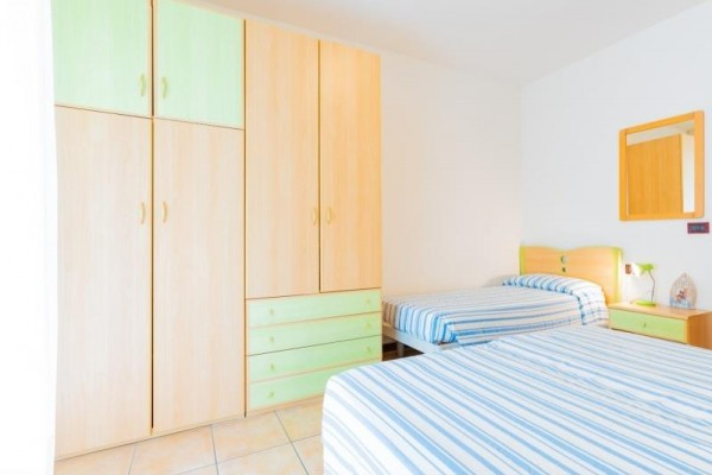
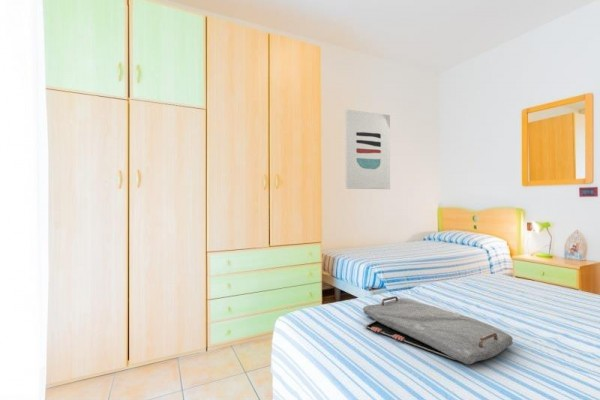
+ serving tray (424, 323)
+ wall art (368, 150)
